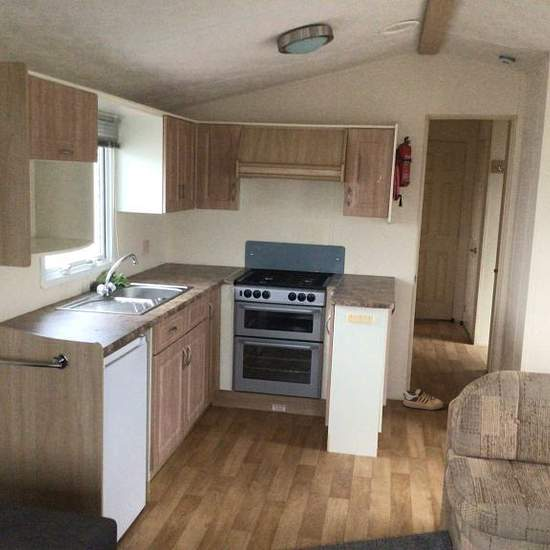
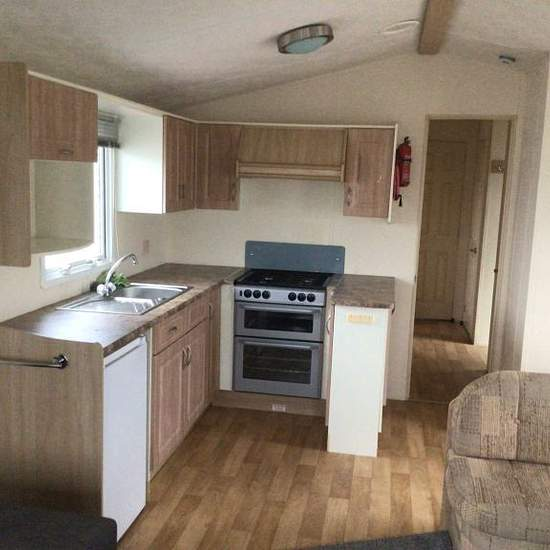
- shoe (421, 398)
